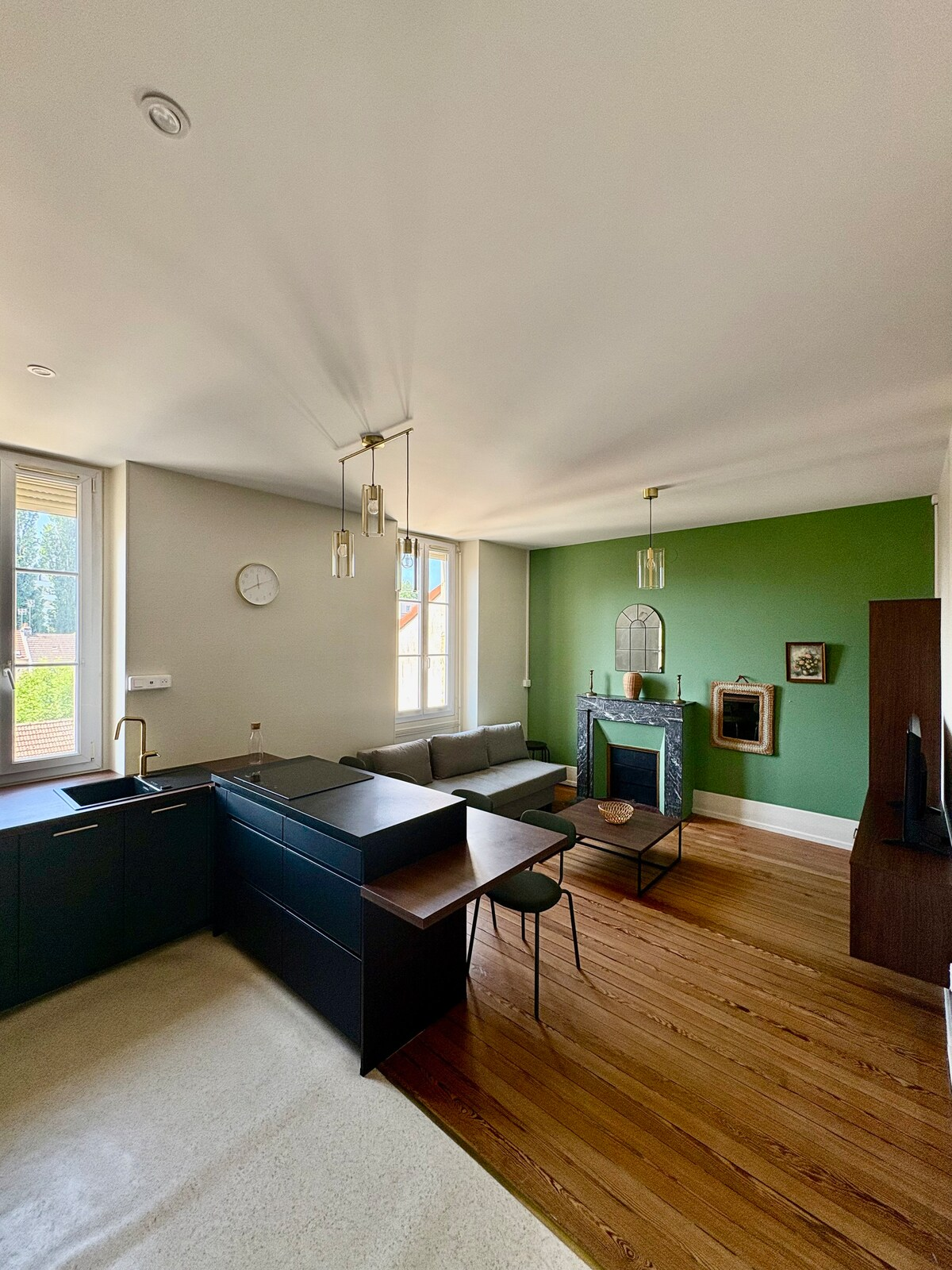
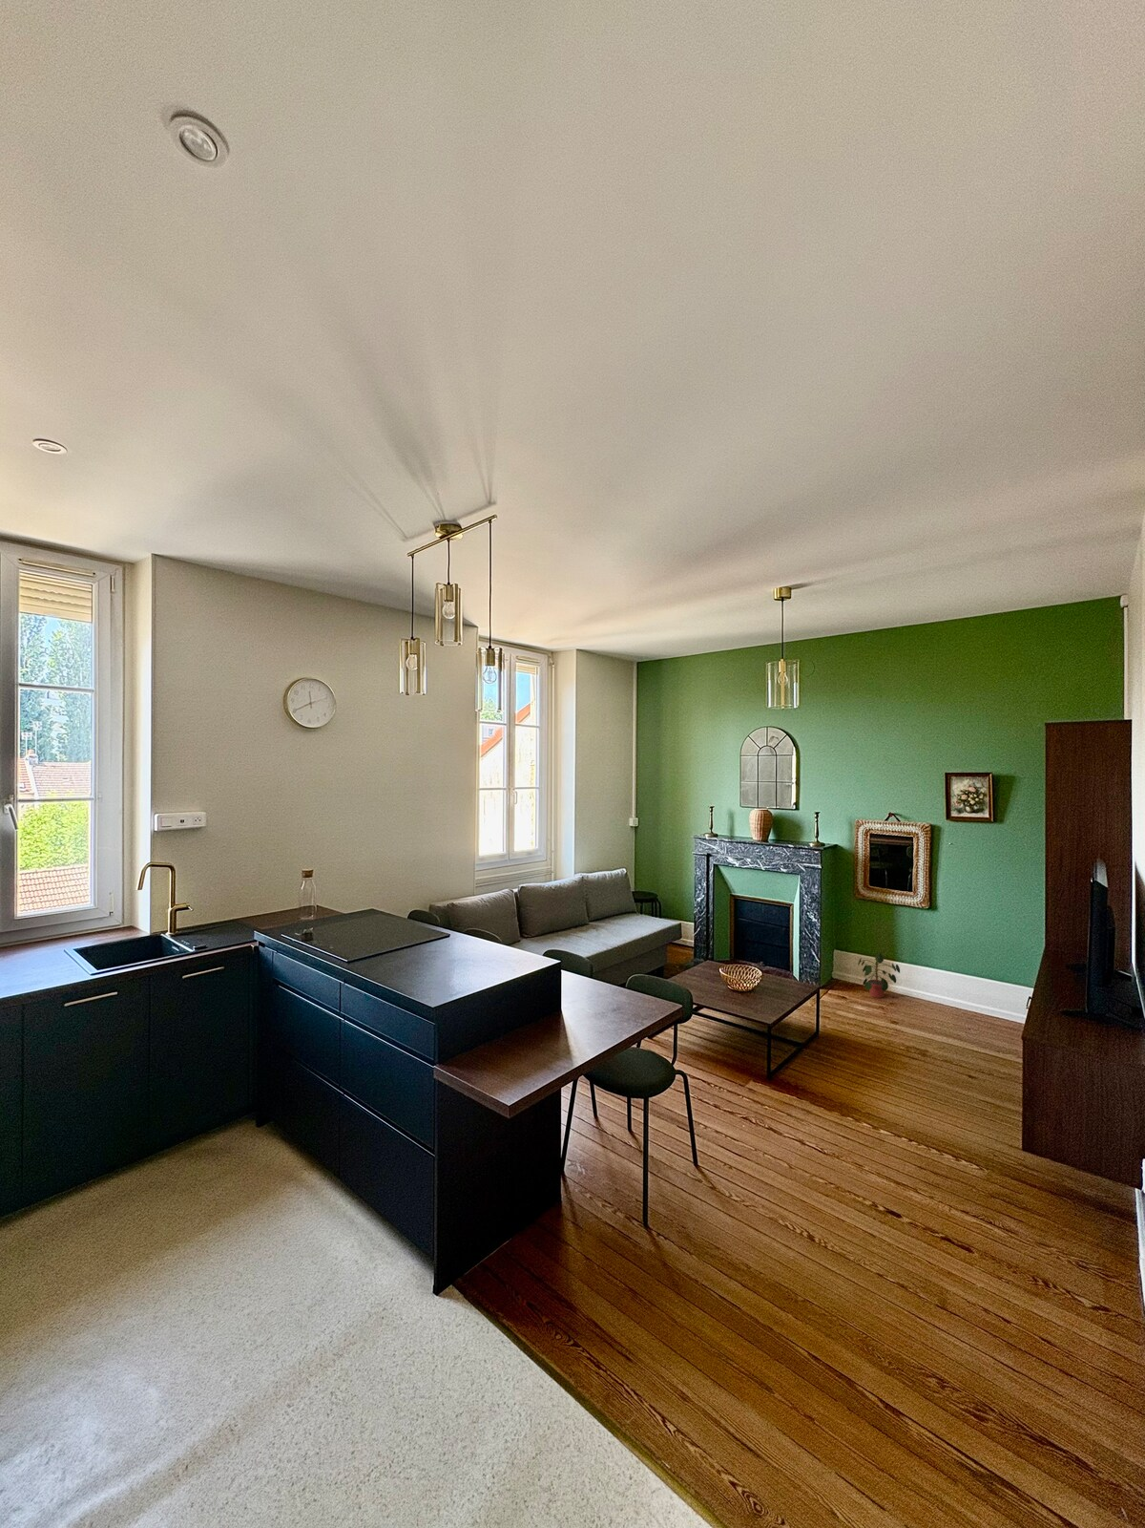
+ potted plant (879, 972)
